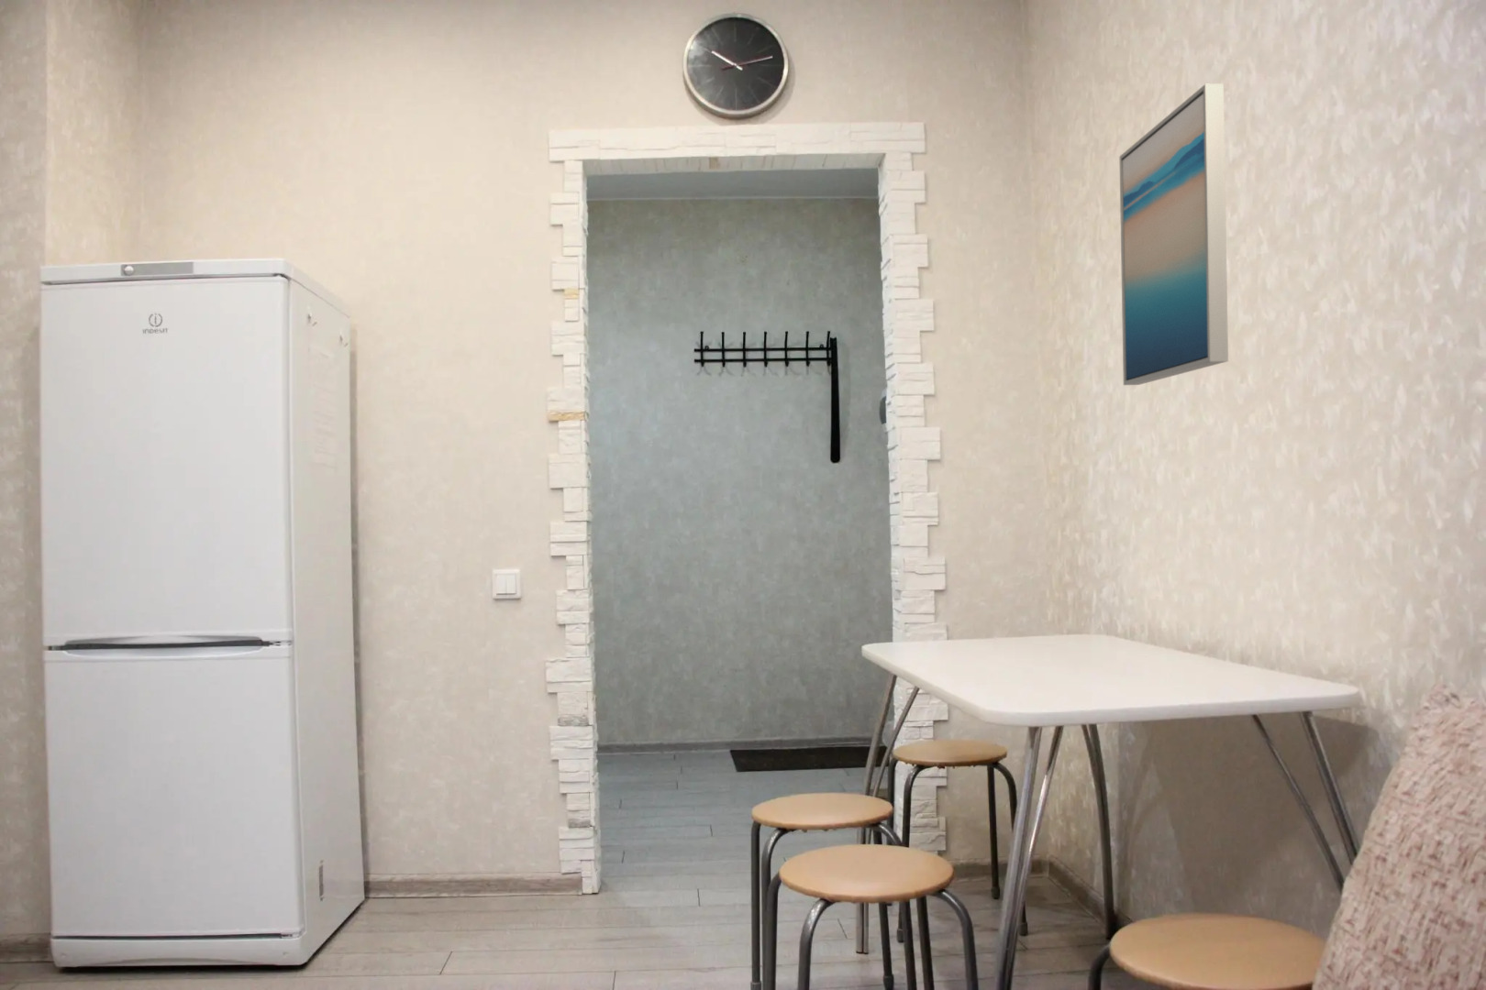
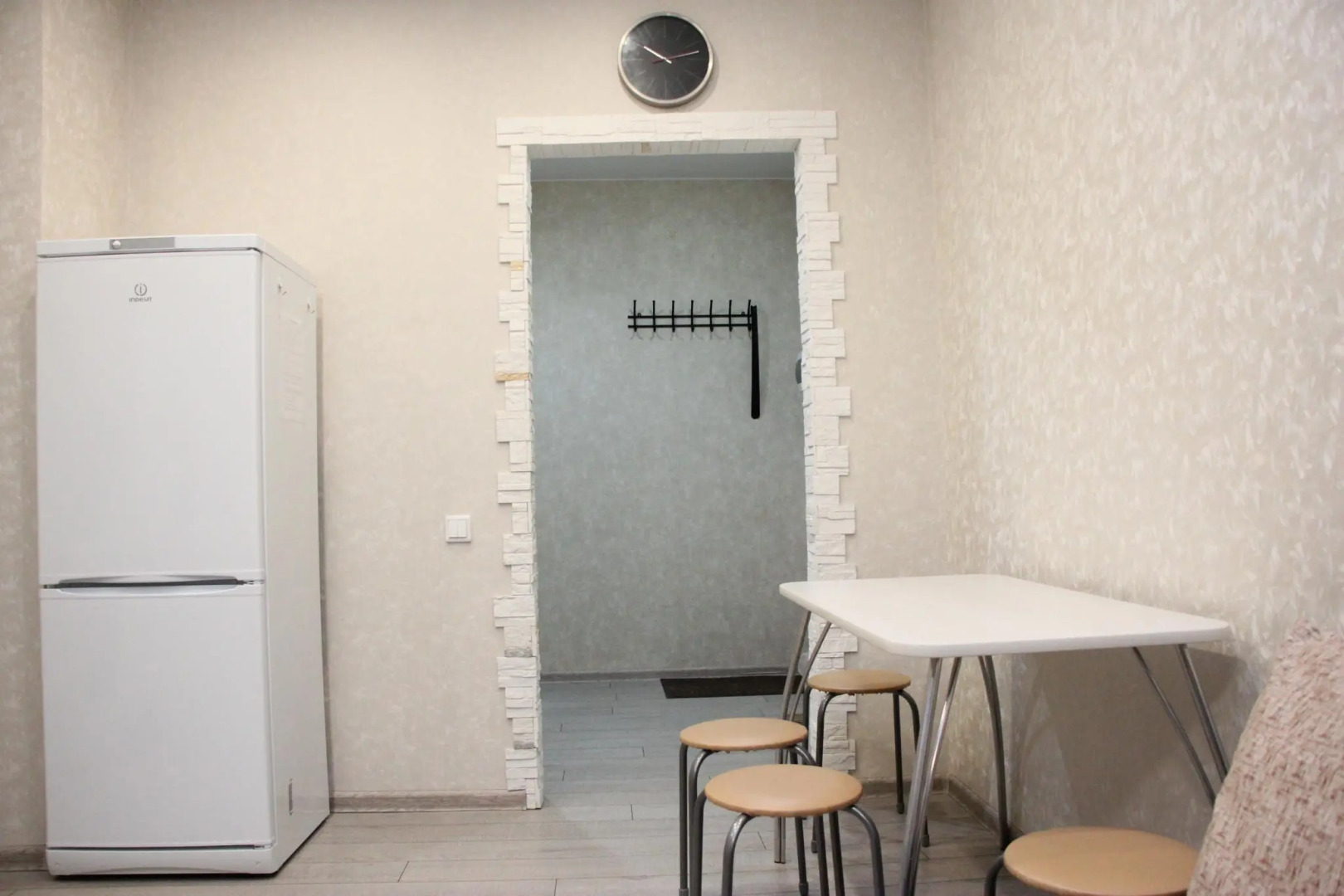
- wall art (1169, 249)
